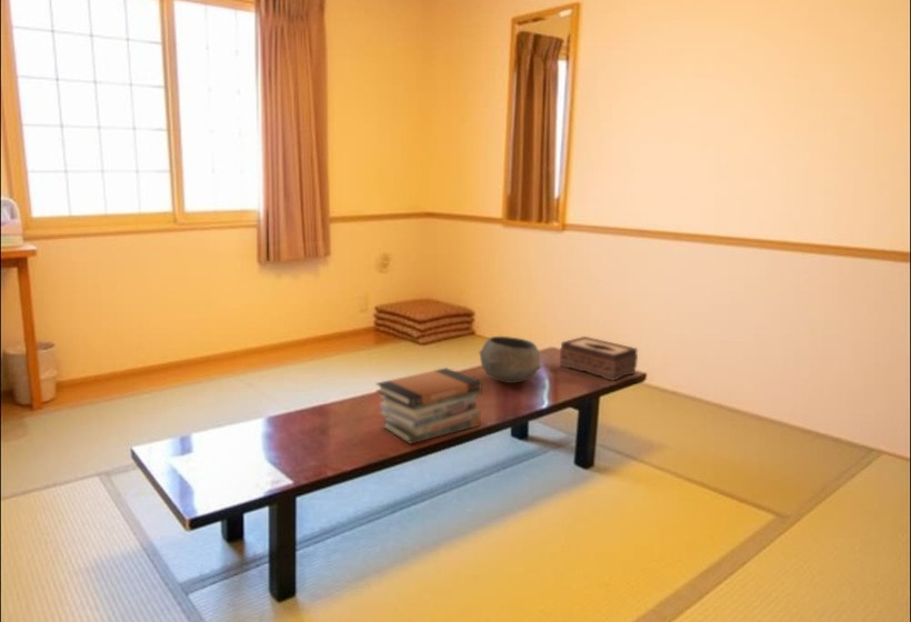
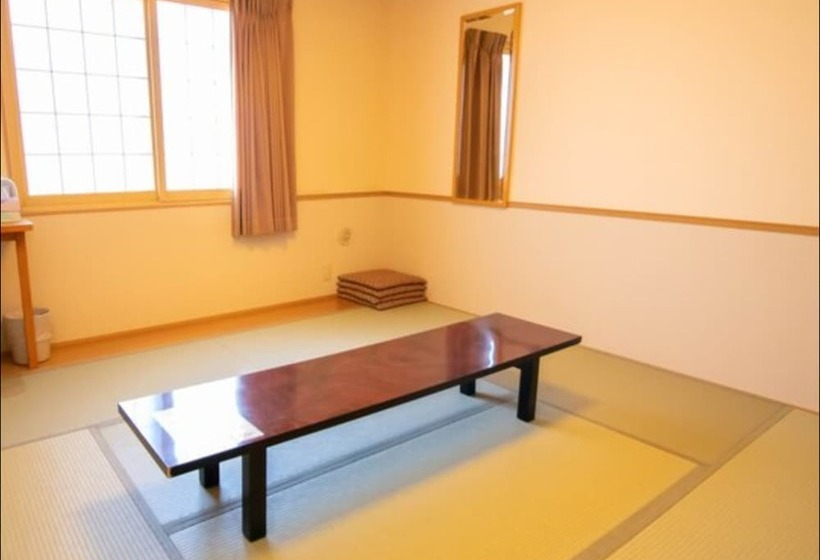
- book stack (429, 404)
- tissue box (598, 357)
- bowl (510, 360)
